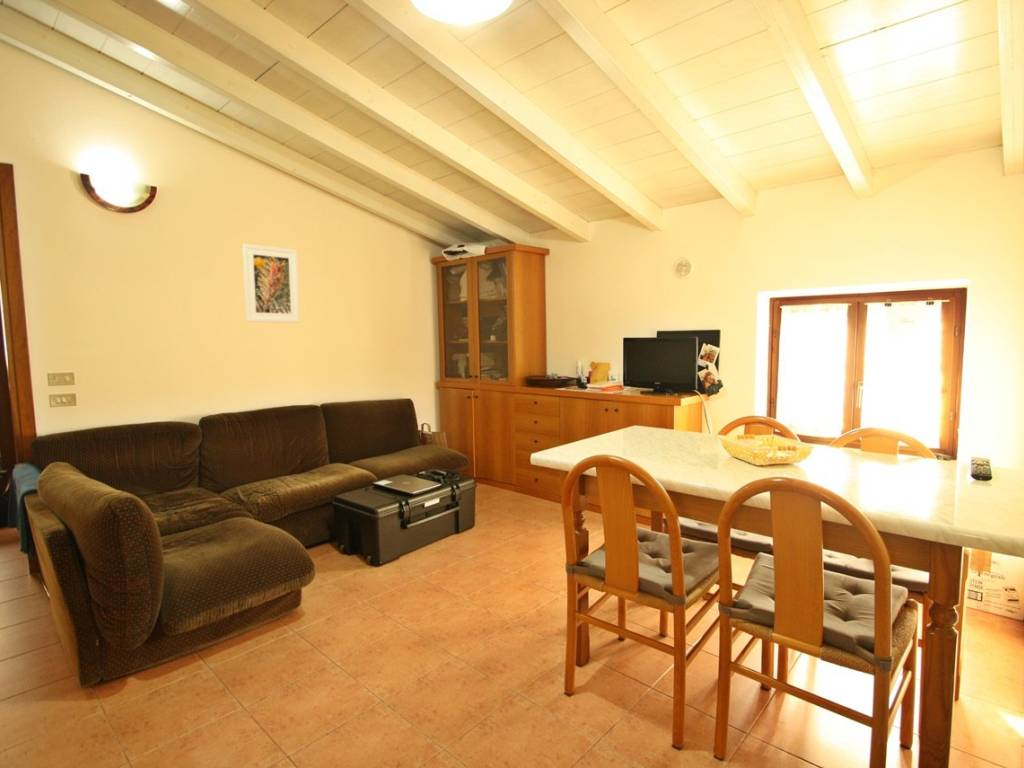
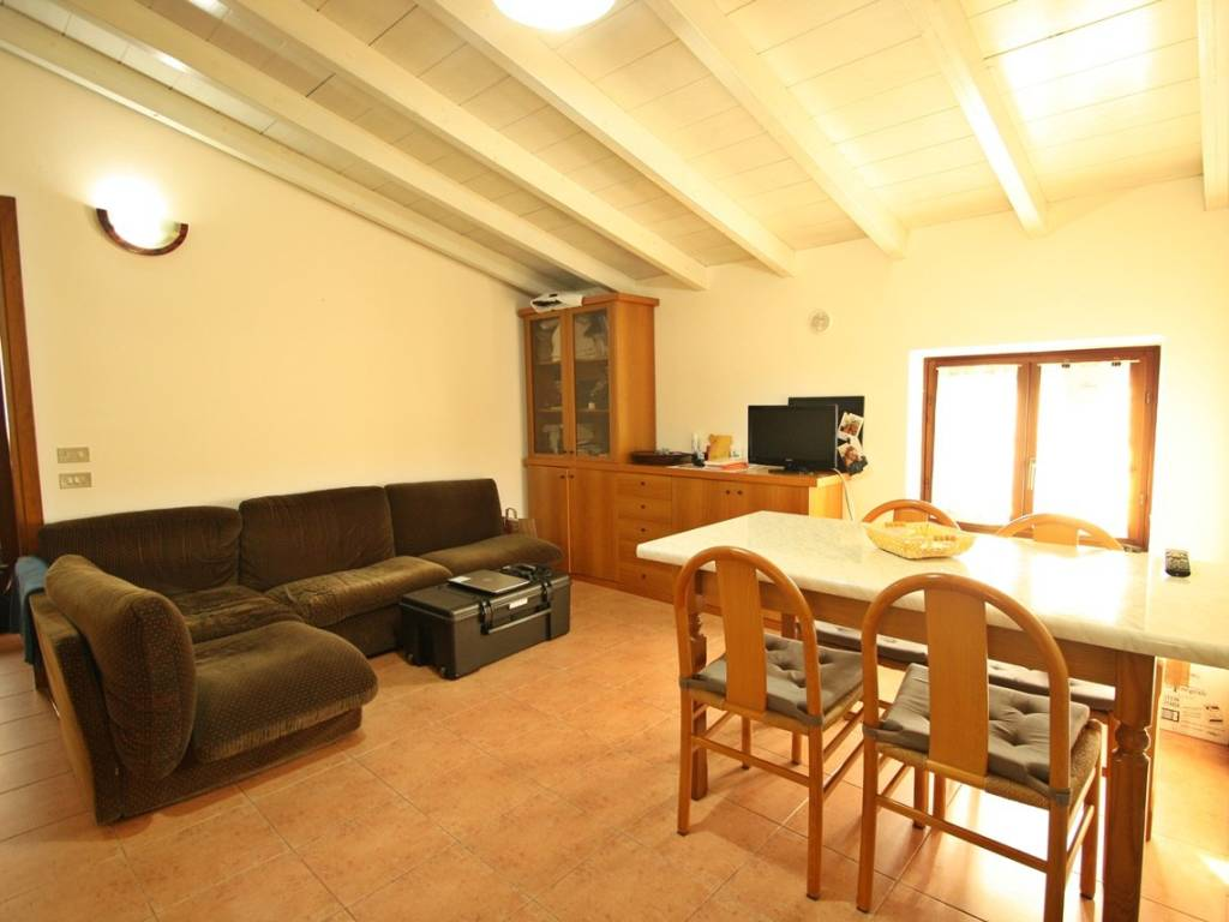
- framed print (272, 284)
